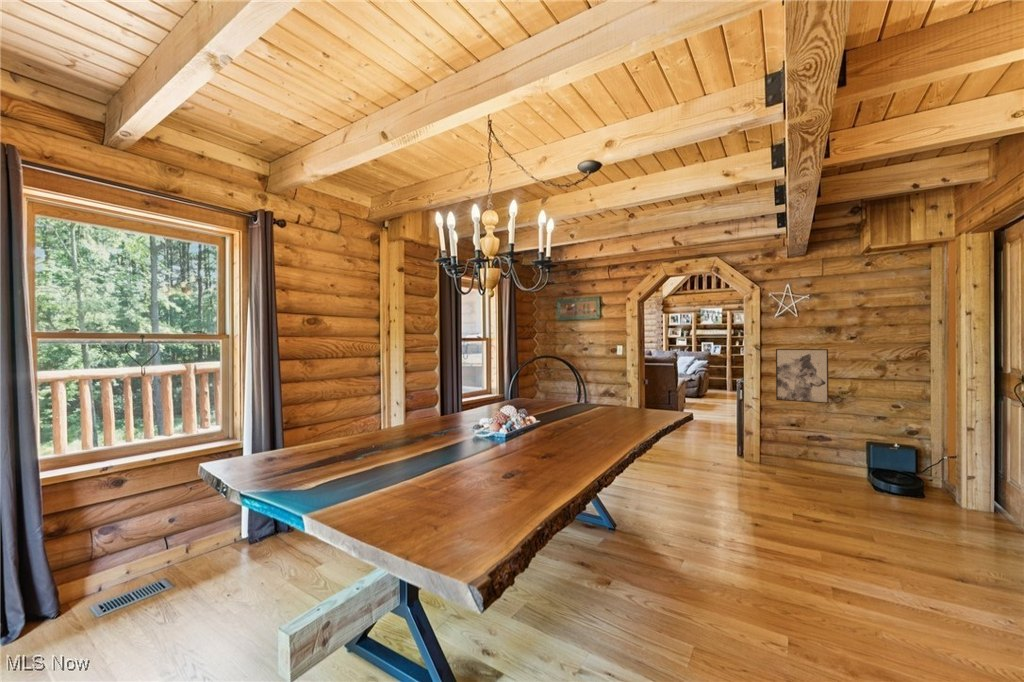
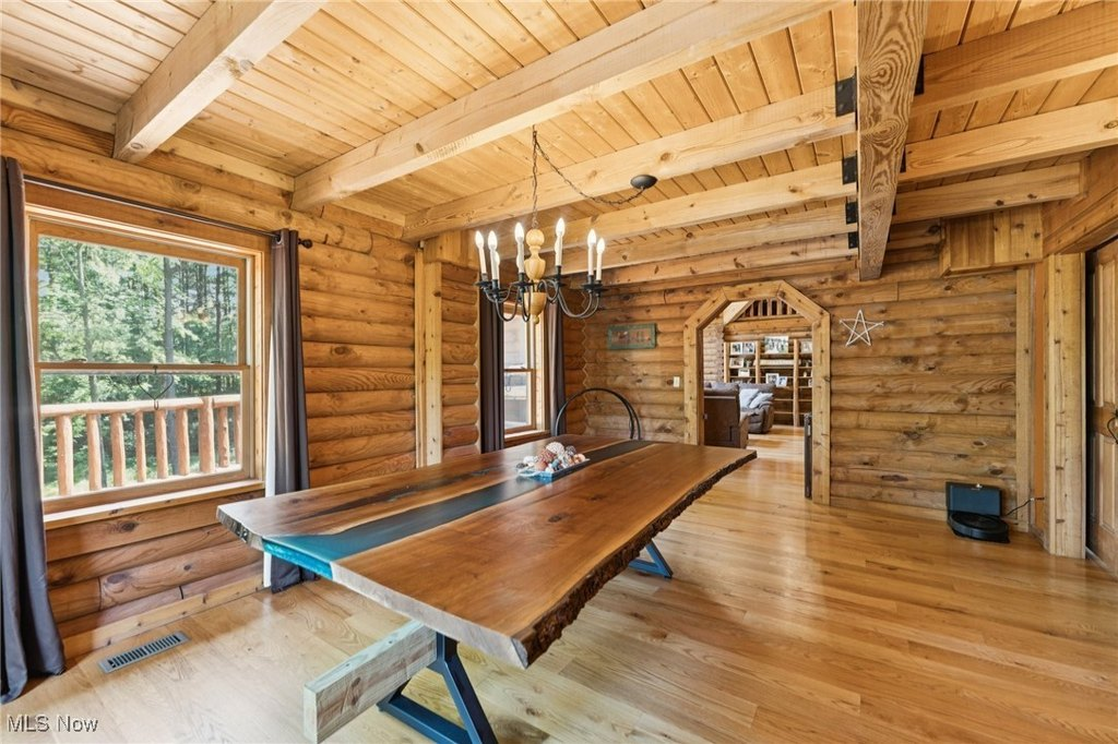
- wall art (801, 375)
